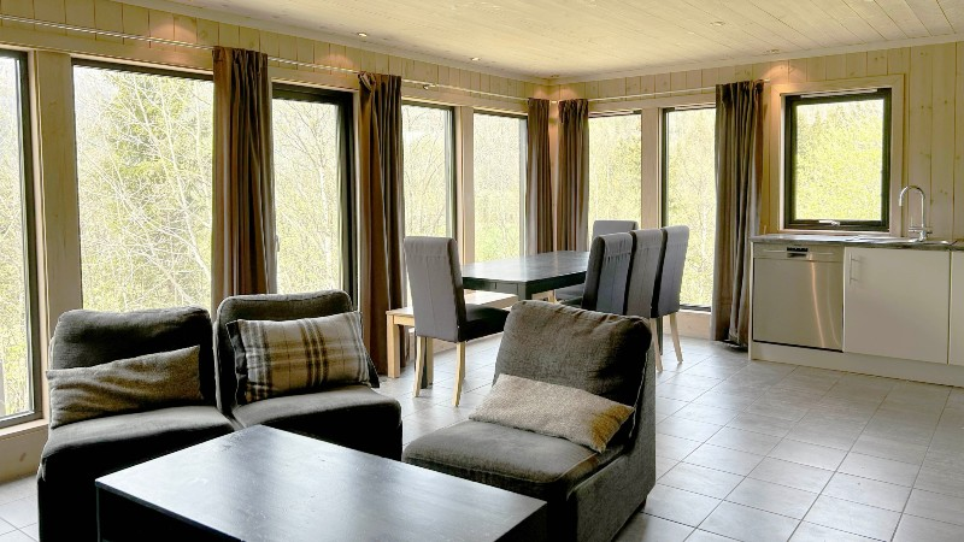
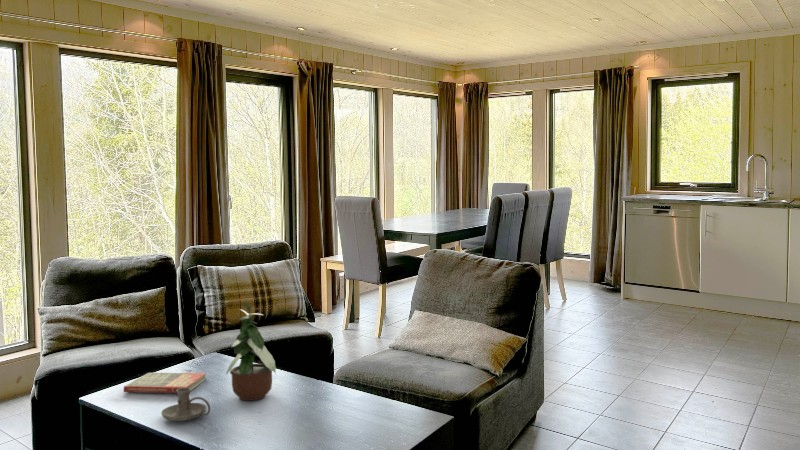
+ book (166, 382)
+ potted plant (251, 348)
+ candle holder (188, 403)
